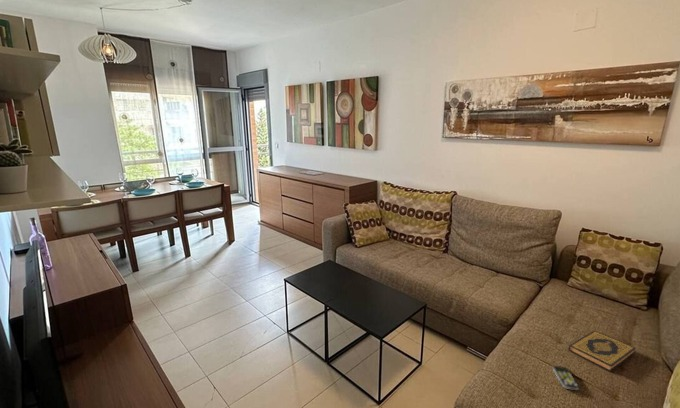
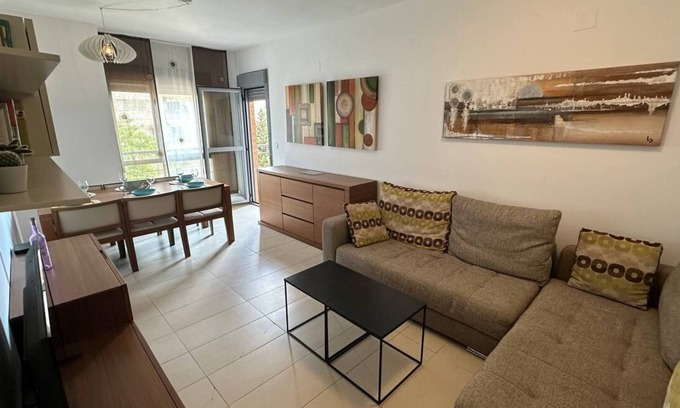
- hardback book (601, 349)
- remote control (565, 377)
